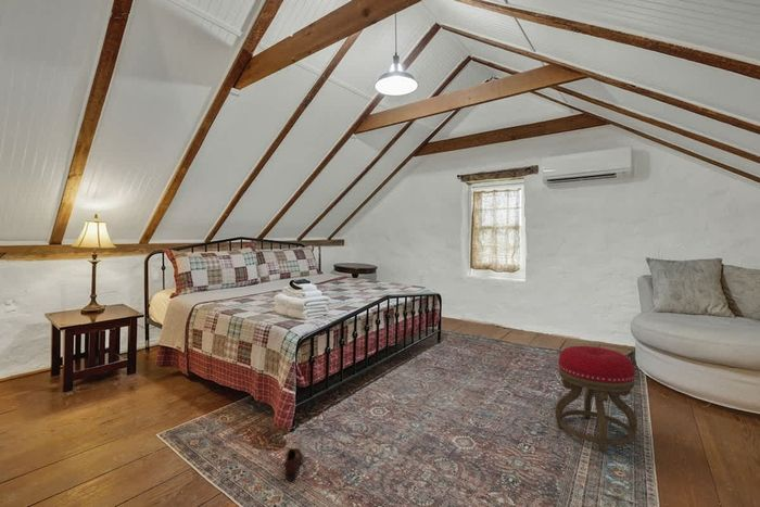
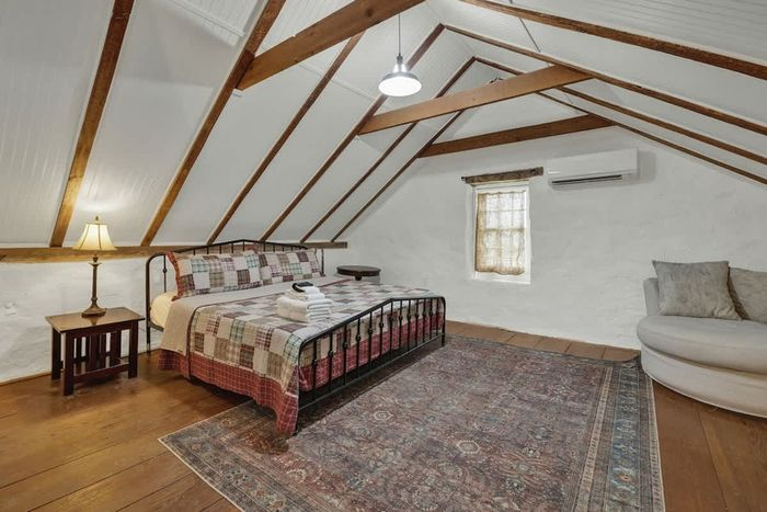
- shoe (293, 456)
- stool (594, 392)
